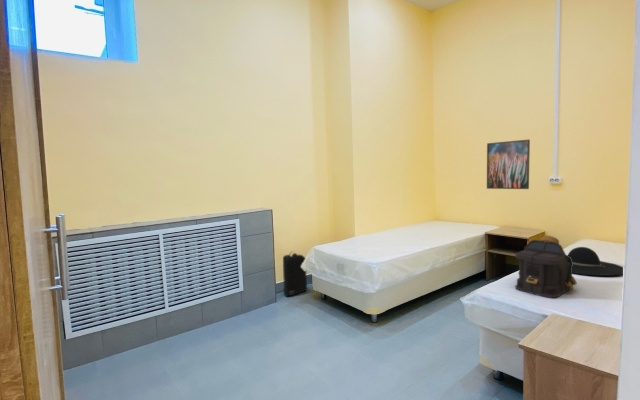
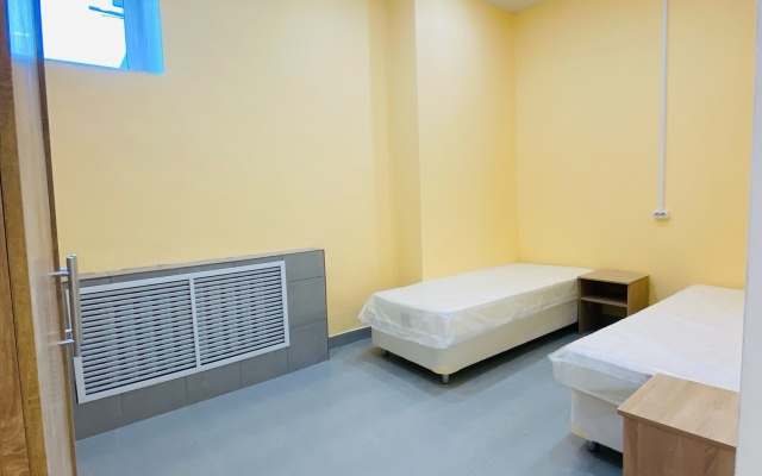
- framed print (507, 165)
- backpack (292, 271)
- hat (582, 256)
- backpack (545, 262)
